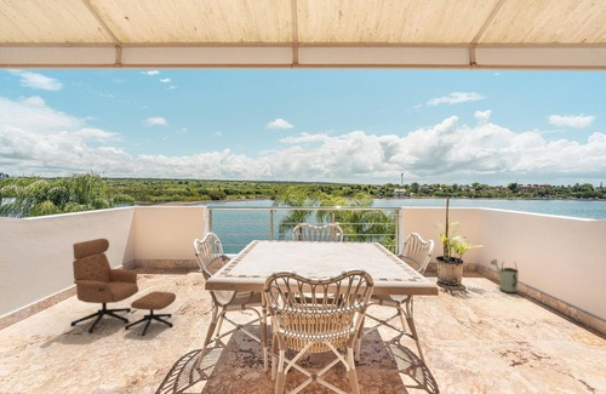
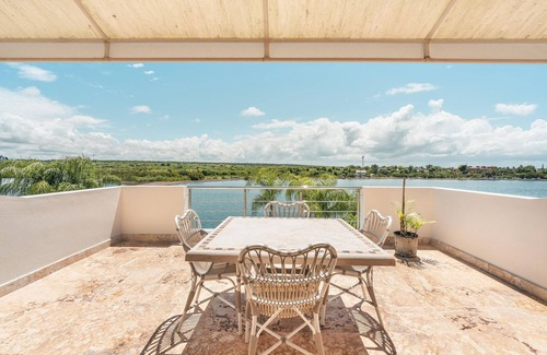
- watering can (504, 274)
- lounge chair (127, 282)
